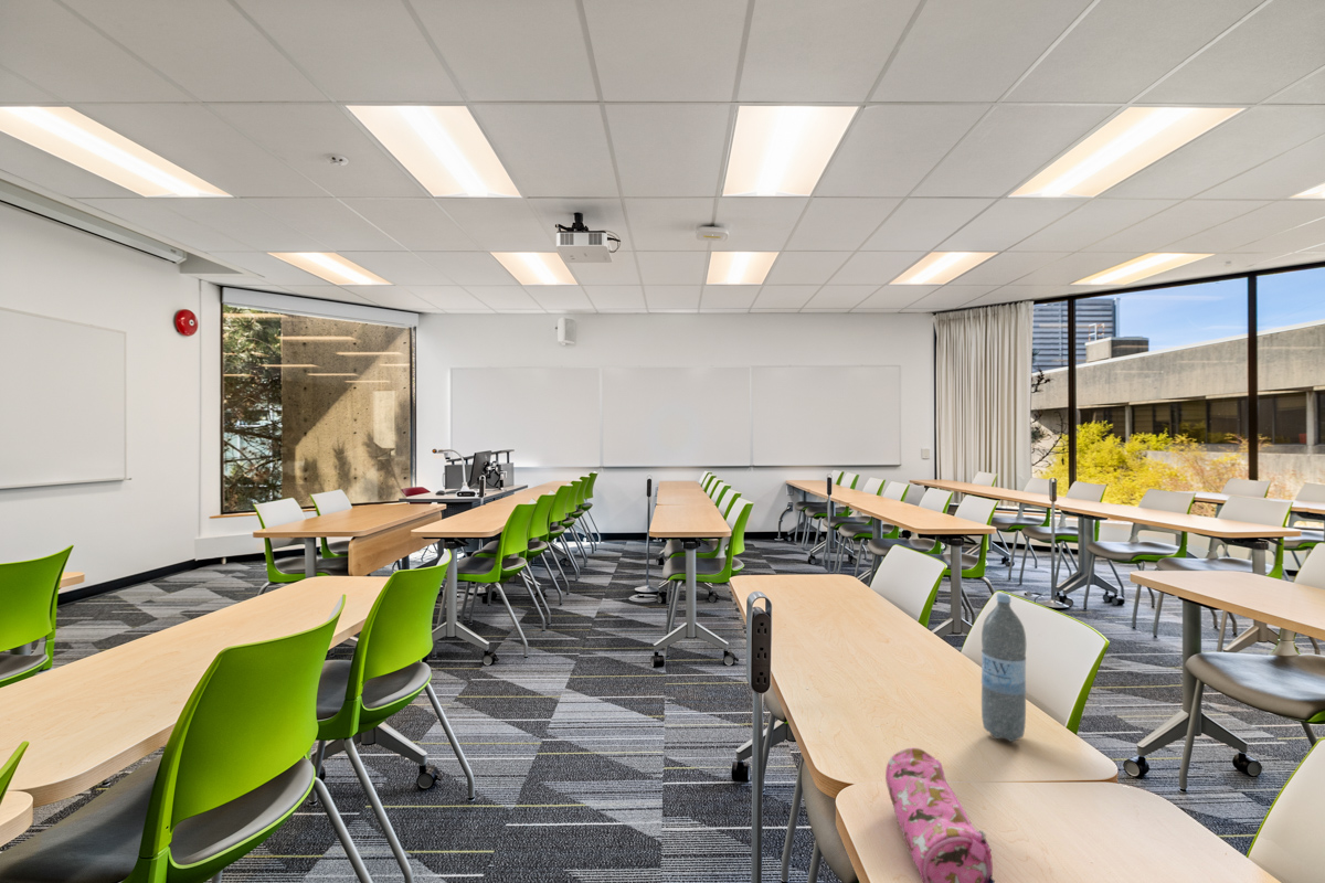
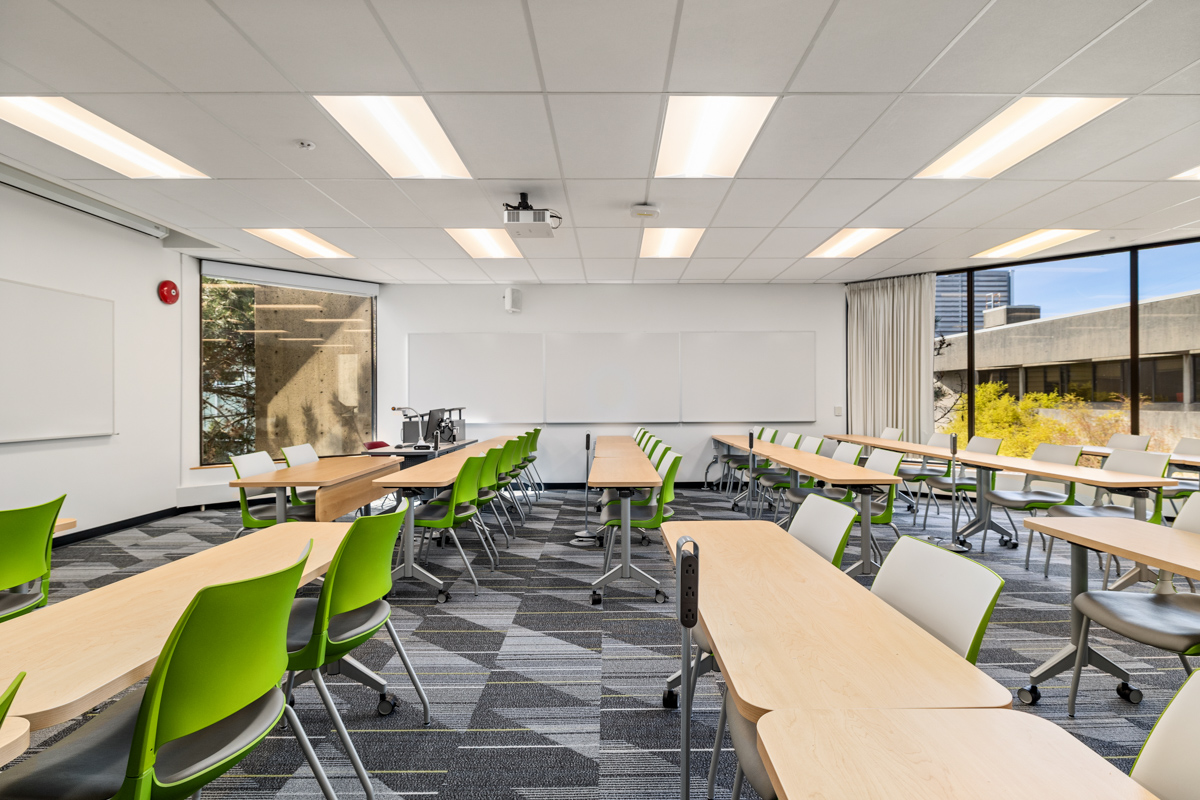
- water bottle (1003, 666)
- pencil case (932, 815)
